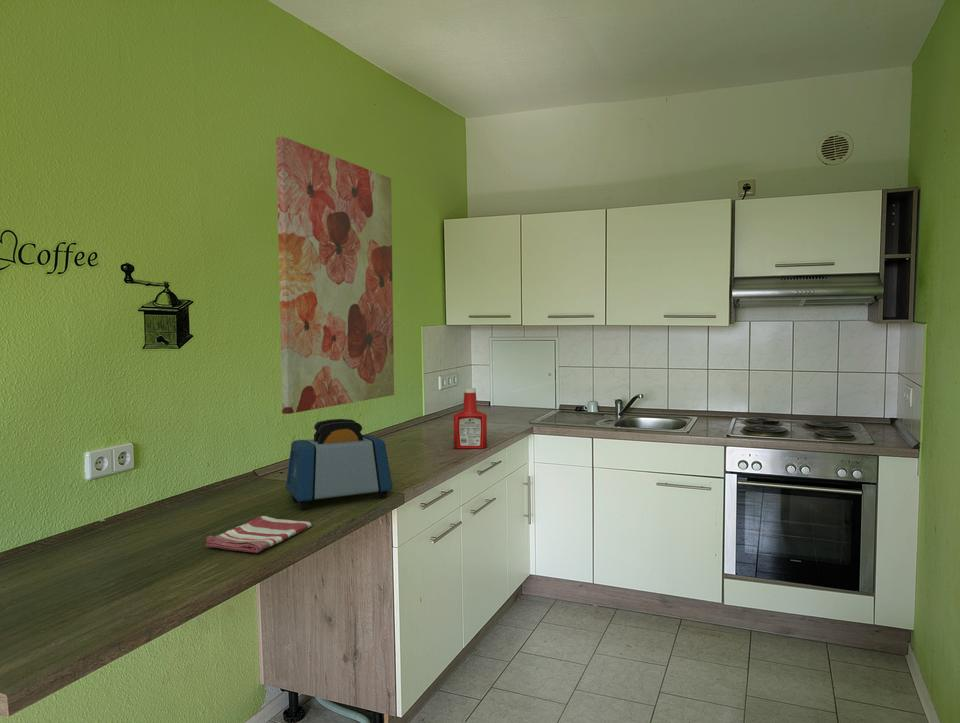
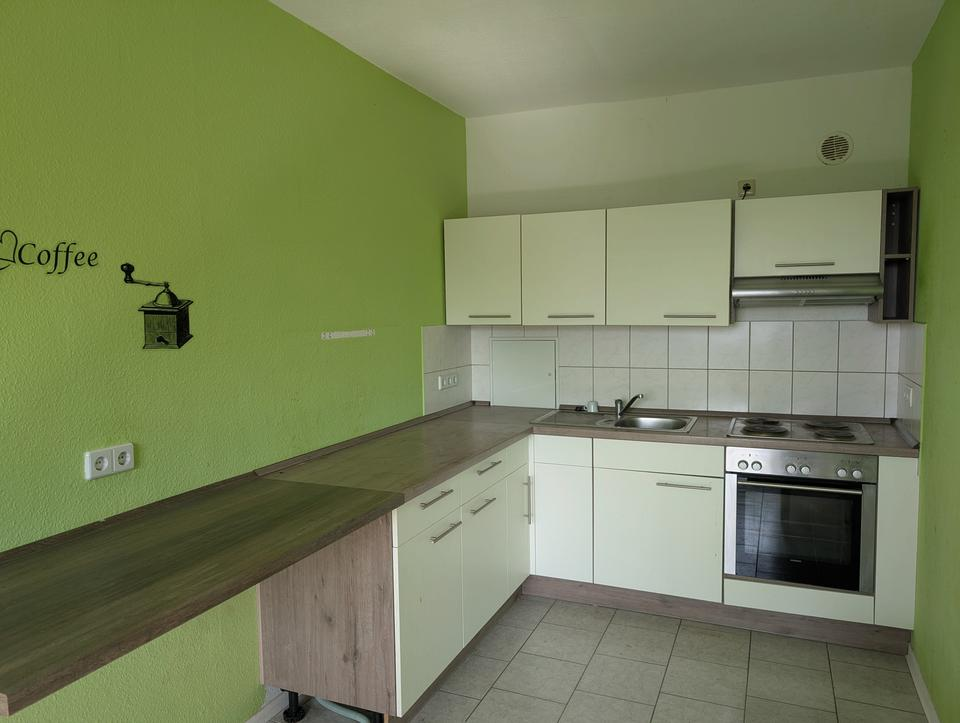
- toaster (338, 459)
- wall art (342, 282)
- dish towel (261, 532)
- soap bottle (470, 417)
